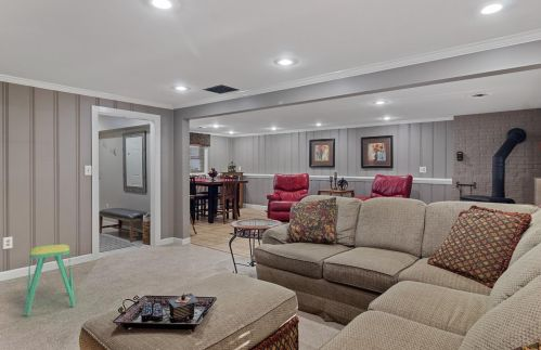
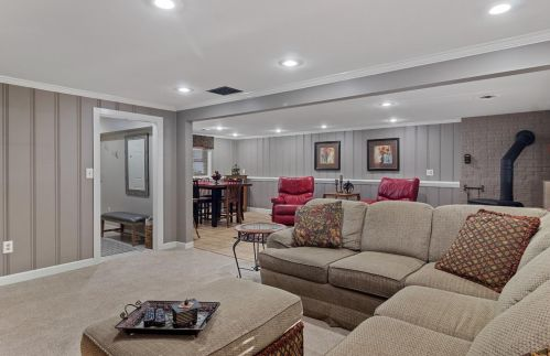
- stool (40, 272)
